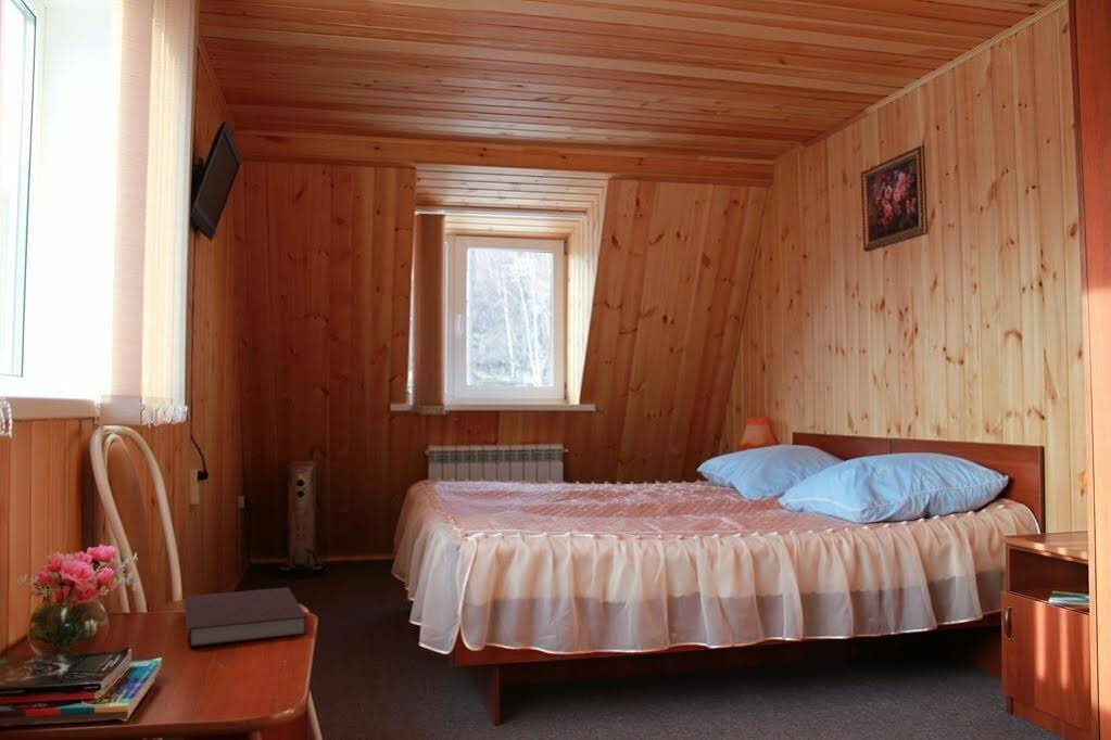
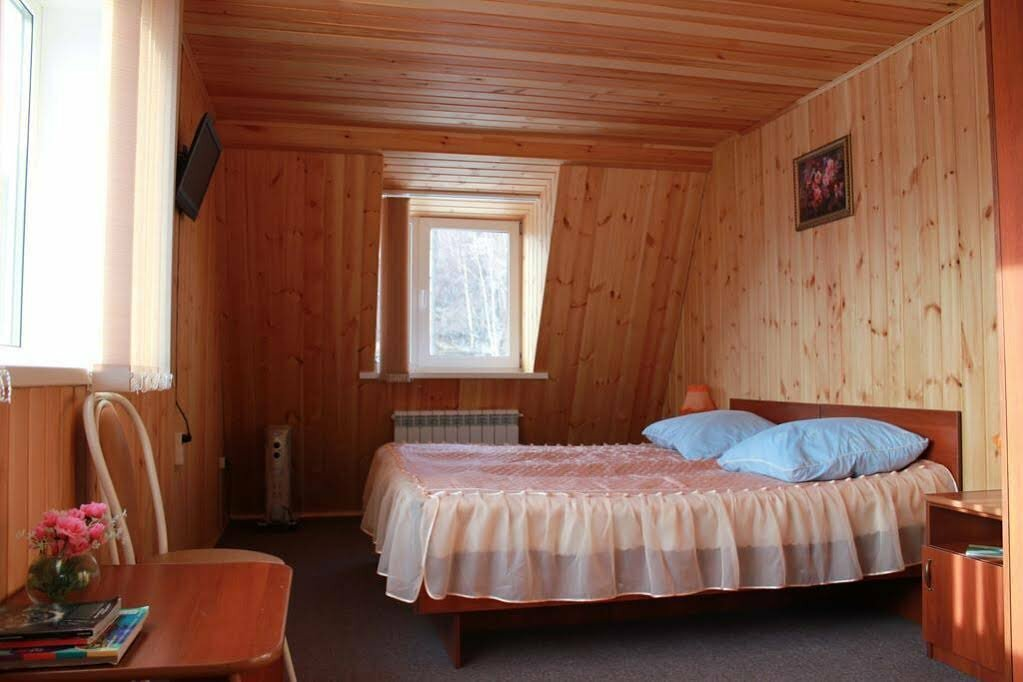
- notebook (242, 614)
